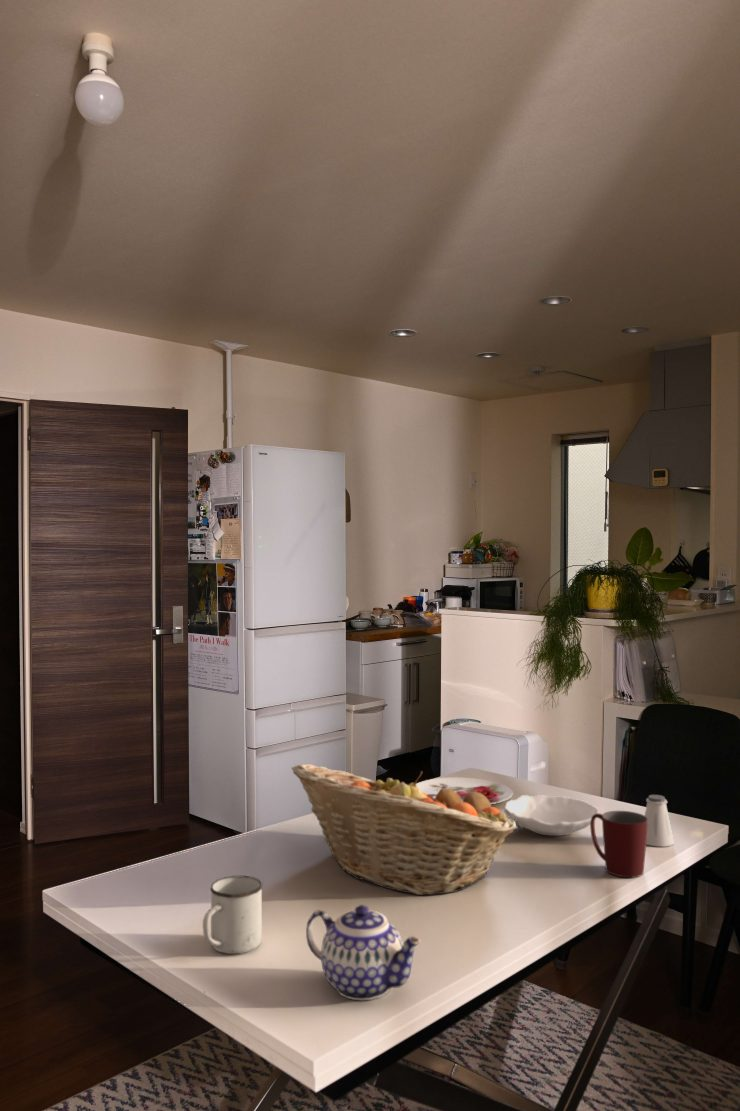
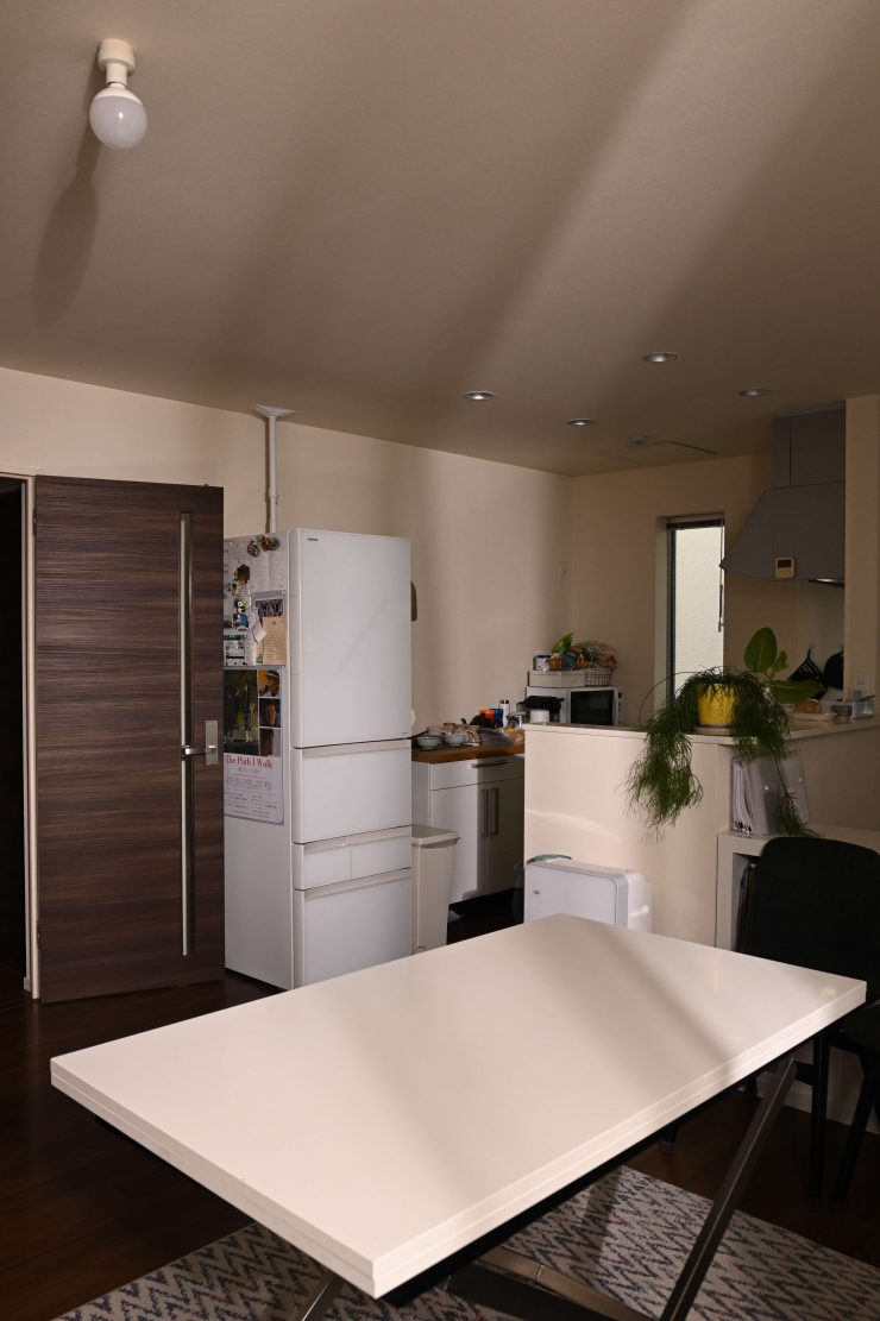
- mug (229, 918)
- bowl (551, 817)
- teapot (361, 945)
- saltshaker (656, 819)
- plate (461, 790)
- mug (617, 842)
- fruit basket (400, 815)
